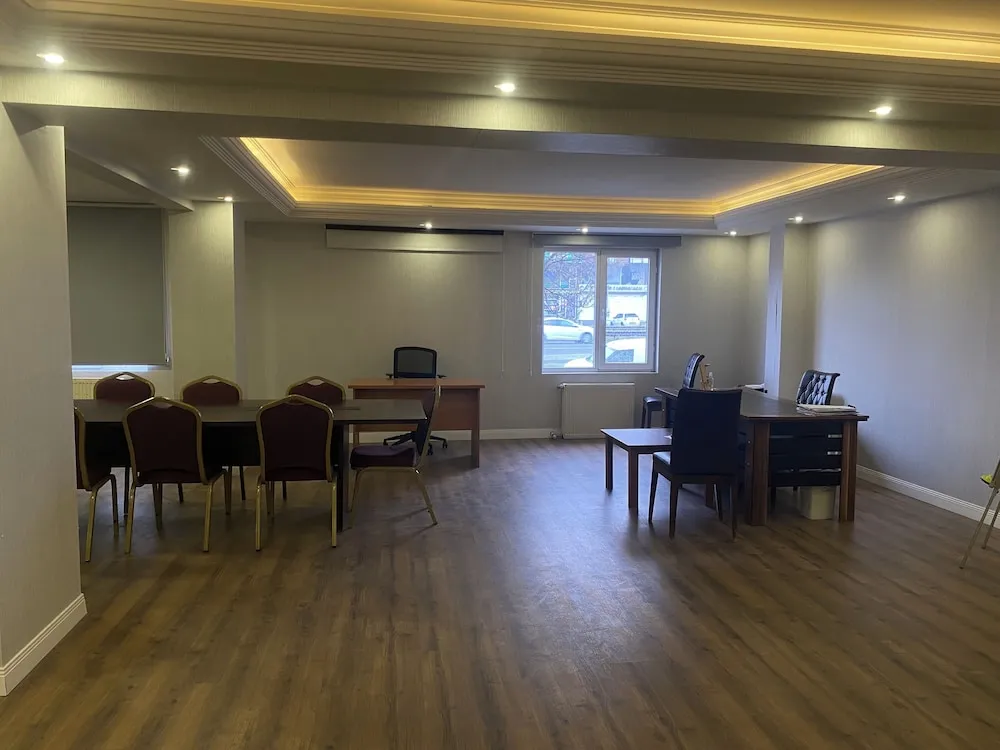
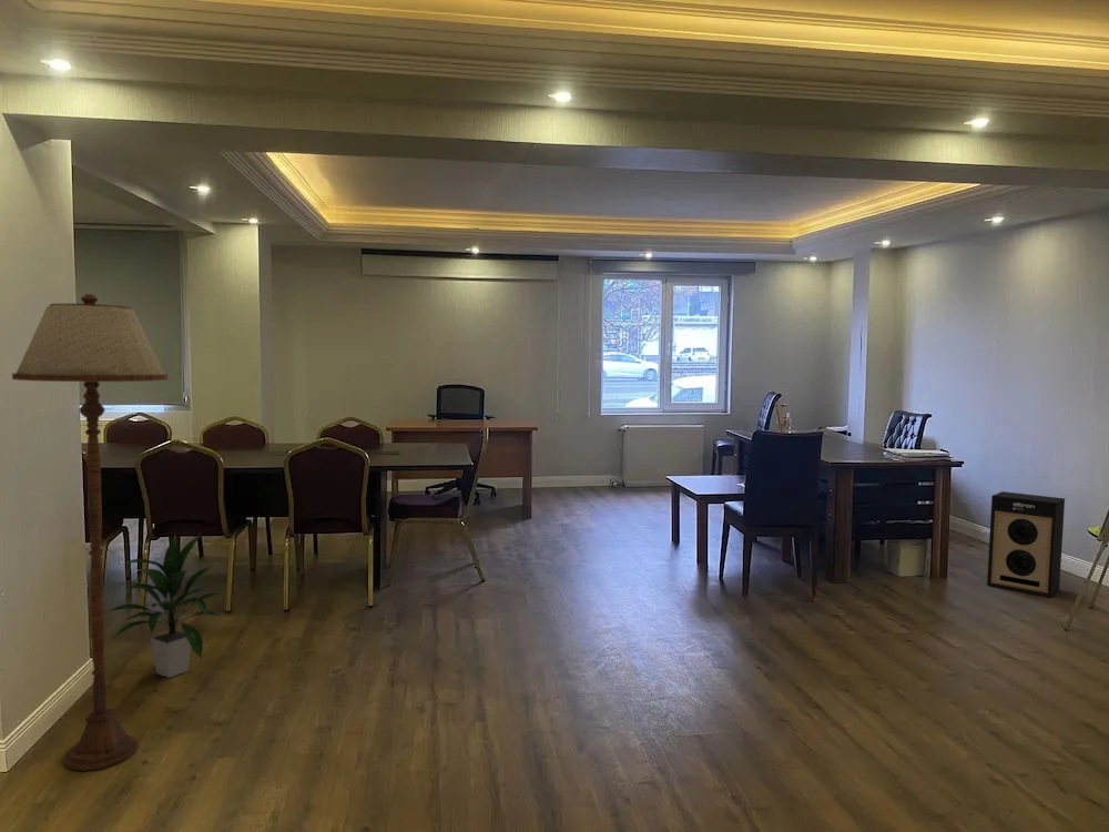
+ floor lamp (96, 528)
+ speaker (1025, 541)
+ indoor plant (171, 606)
